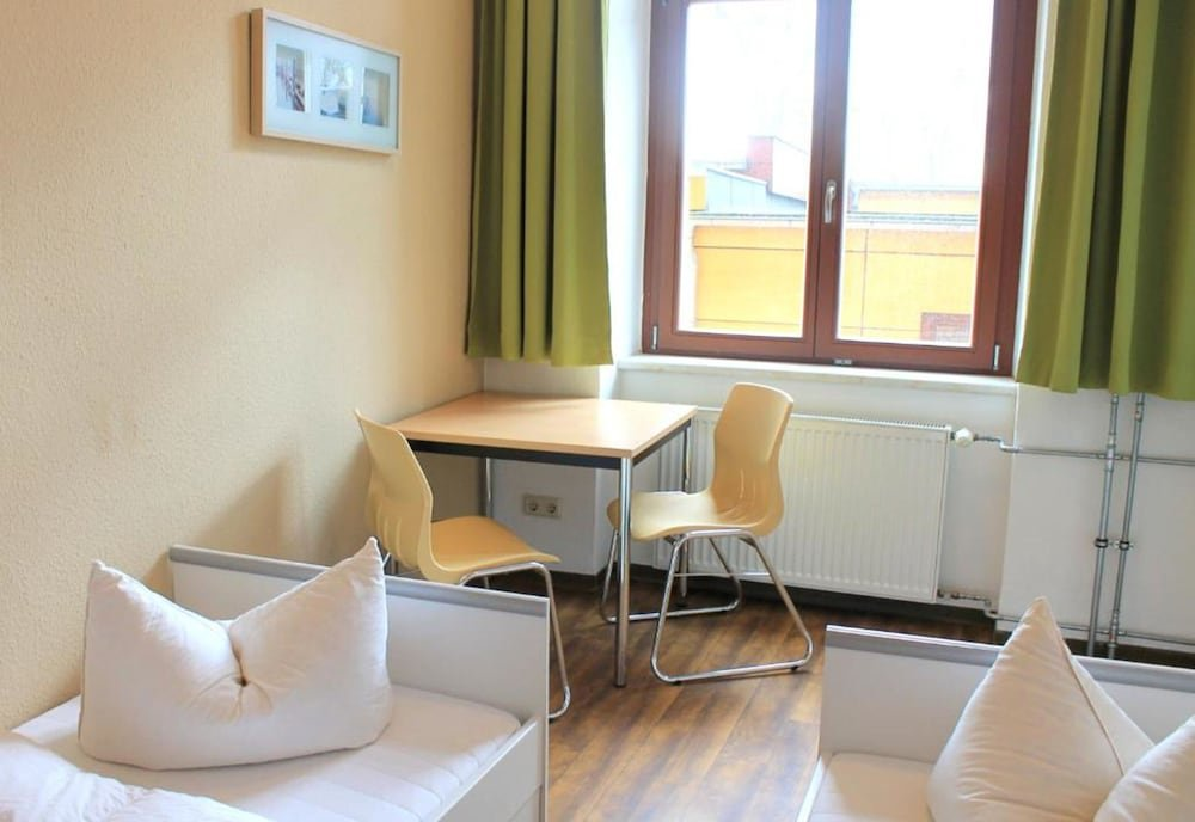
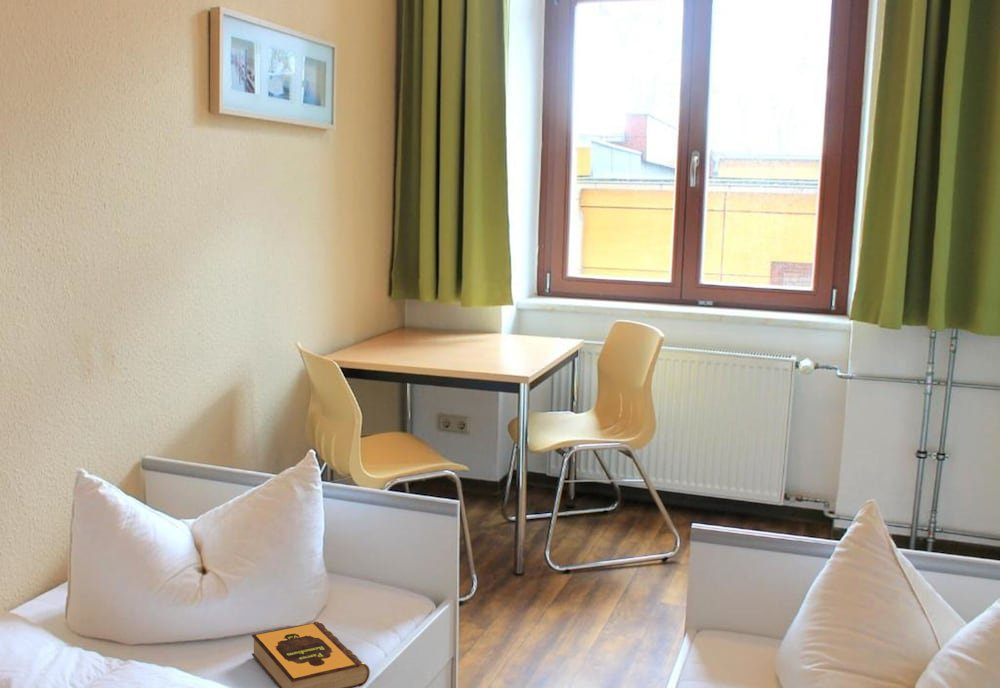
+ hardback book (309, 658)
